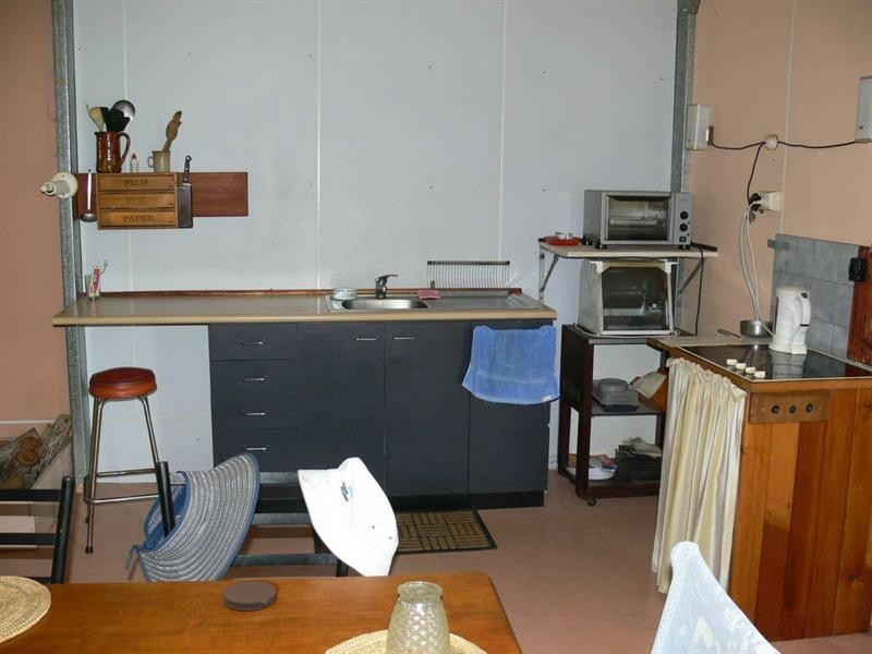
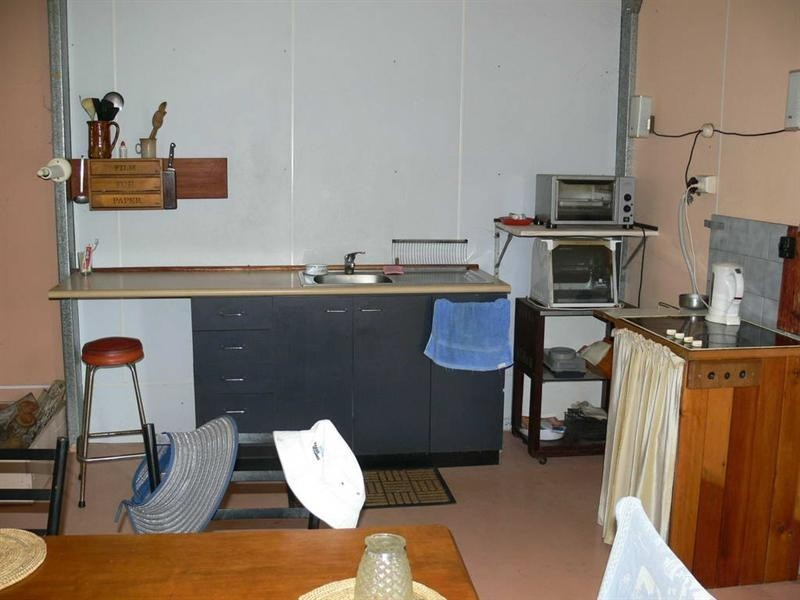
- coaster (250, 595)
